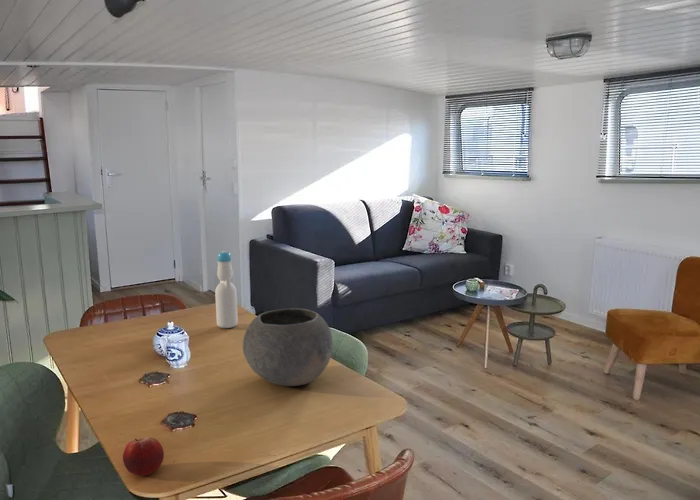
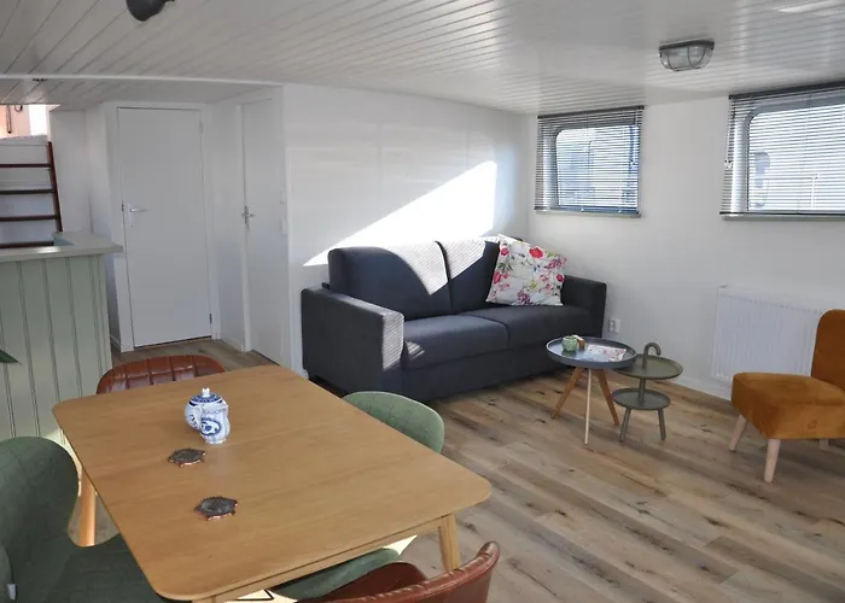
- fruit (143, 454)
- bowl (288, 347)
- bottle (225, 288)
